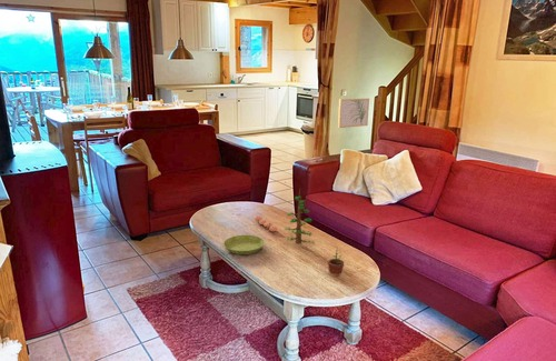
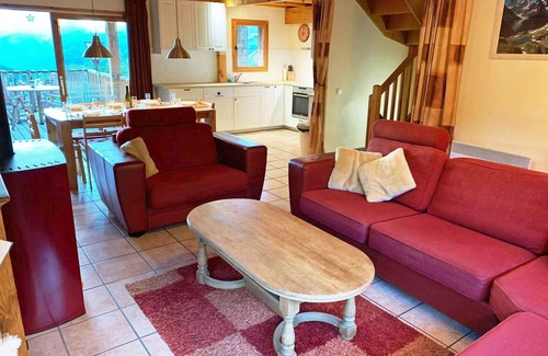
- plant (297, 218)
- saucer (244, 244)
- wall art (354, 112)
